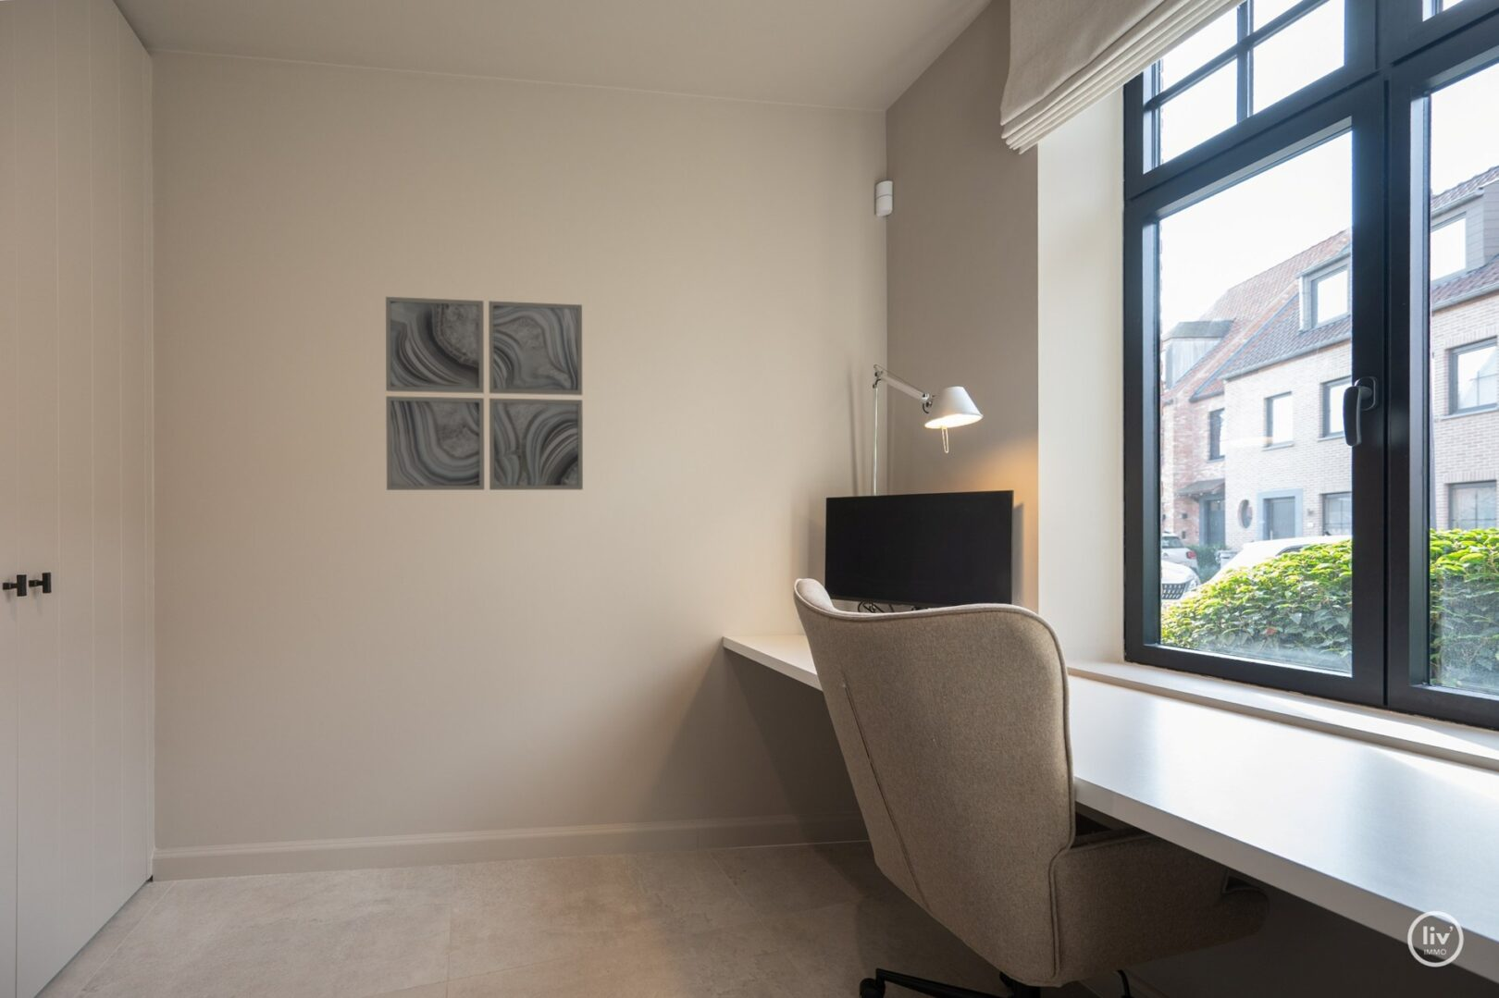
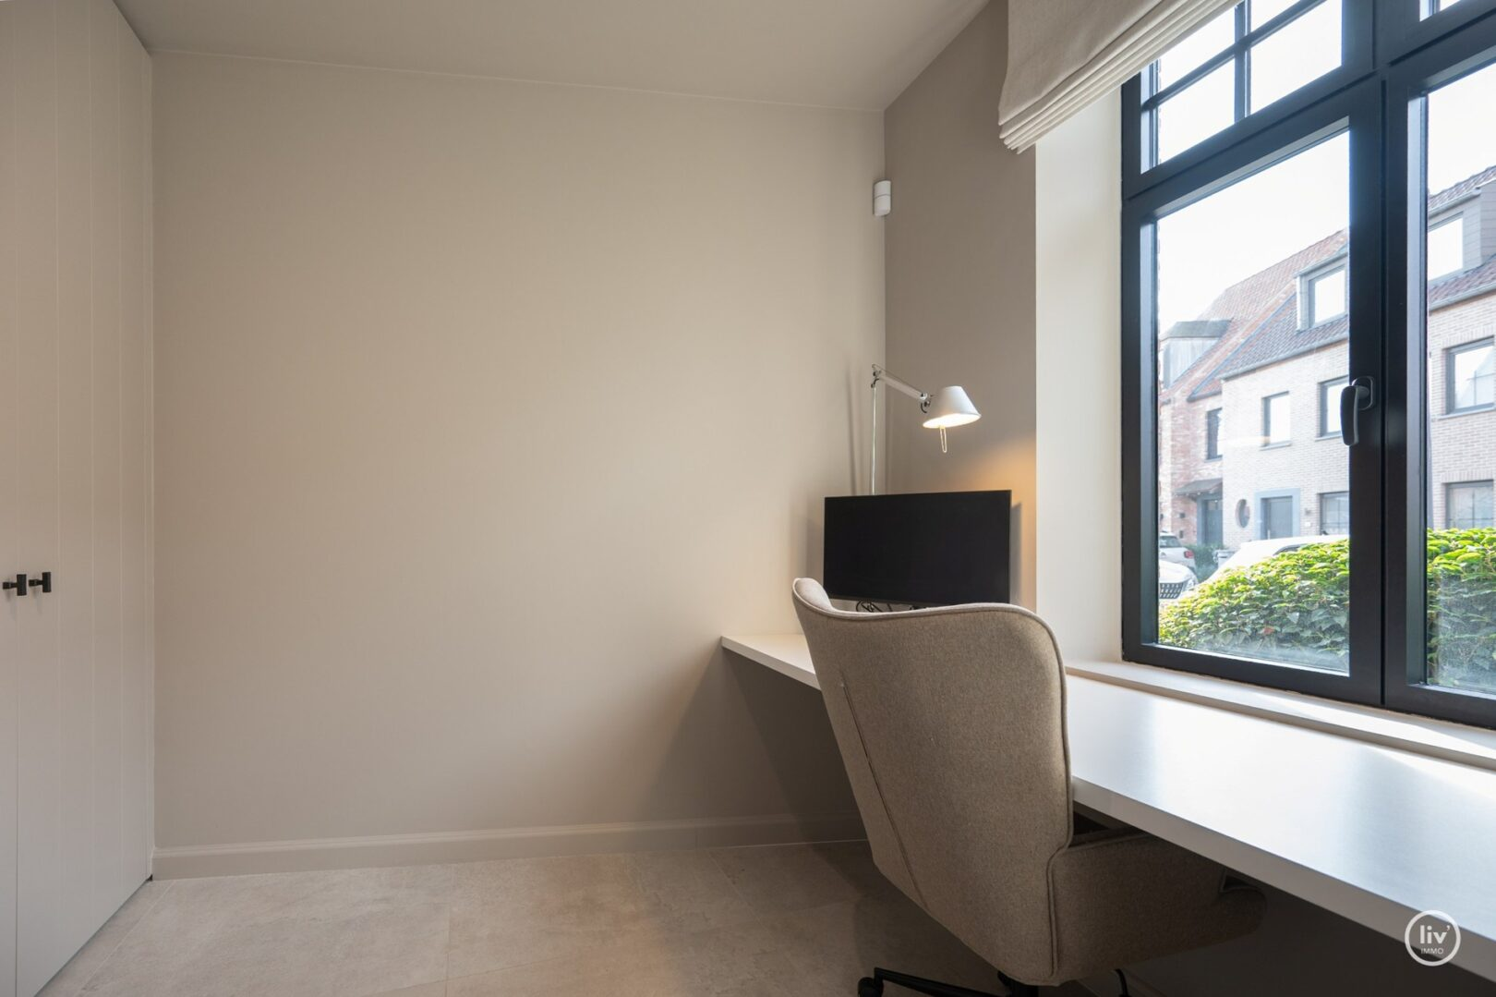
- wall art (489, 393)
